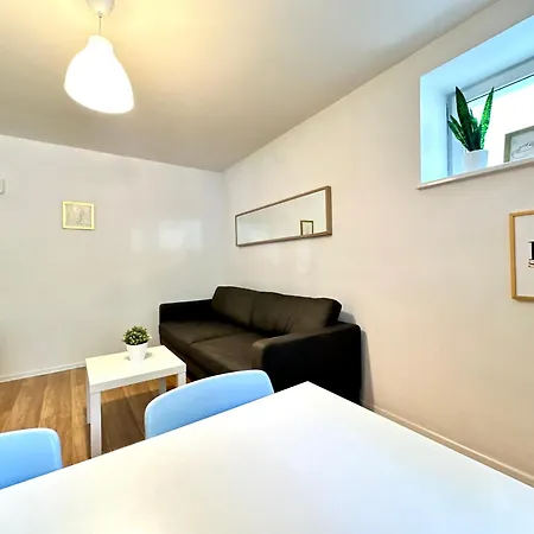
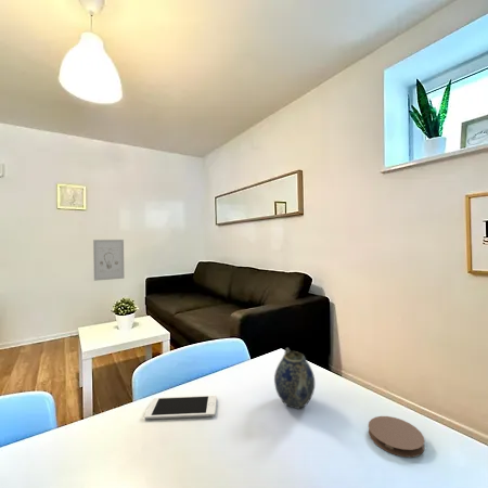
+ cell phone (182, 406)
+ coaster (395, 434)
+ teapot (295, 377)
+ wall art (108, 259)
